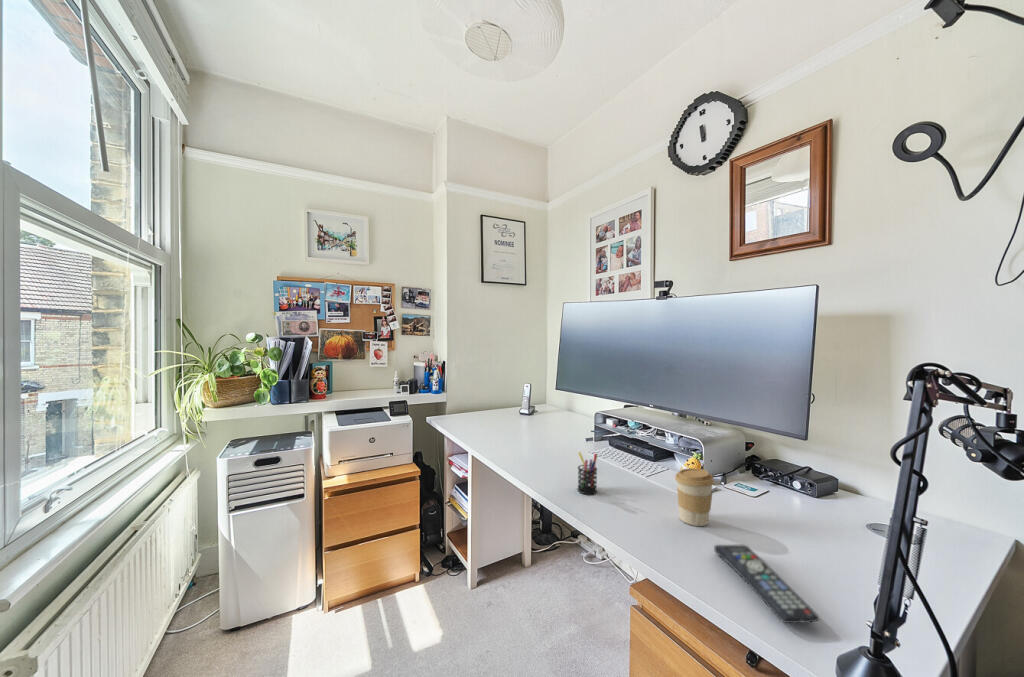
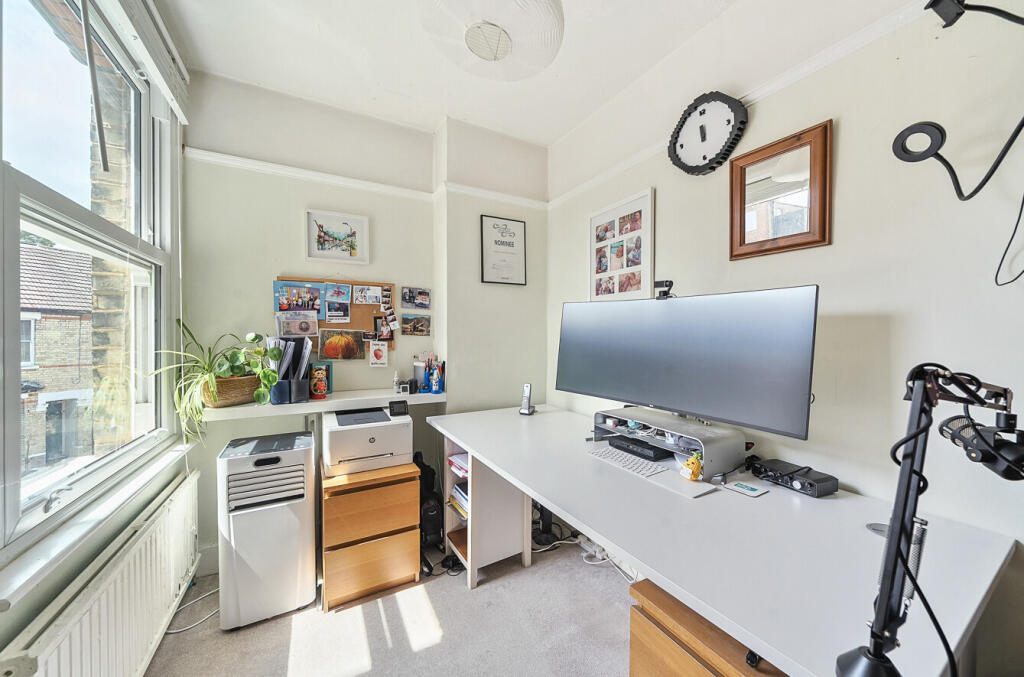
- coffee cup (693, 495)
- remote control (758, 577)
- pen holder (589, 470)
